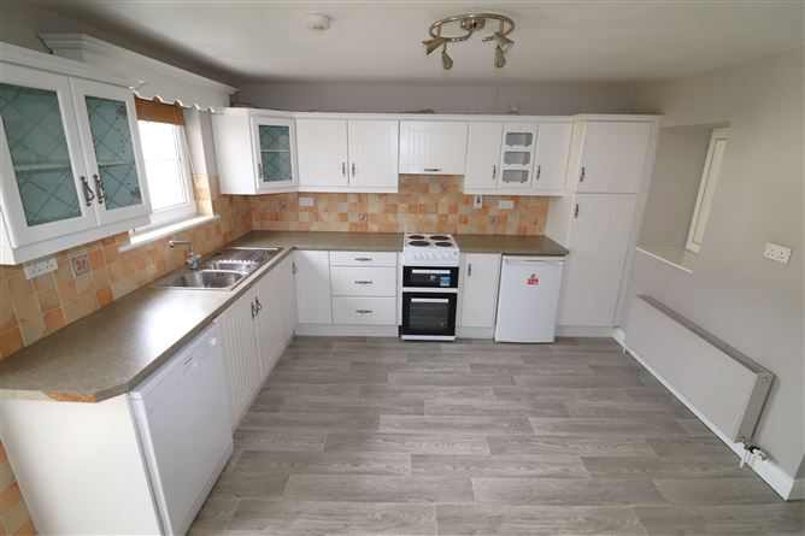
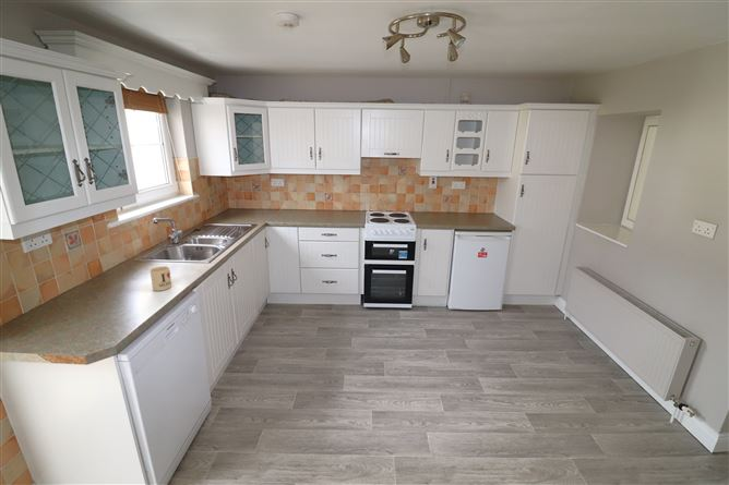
+ mug (163, 277)
